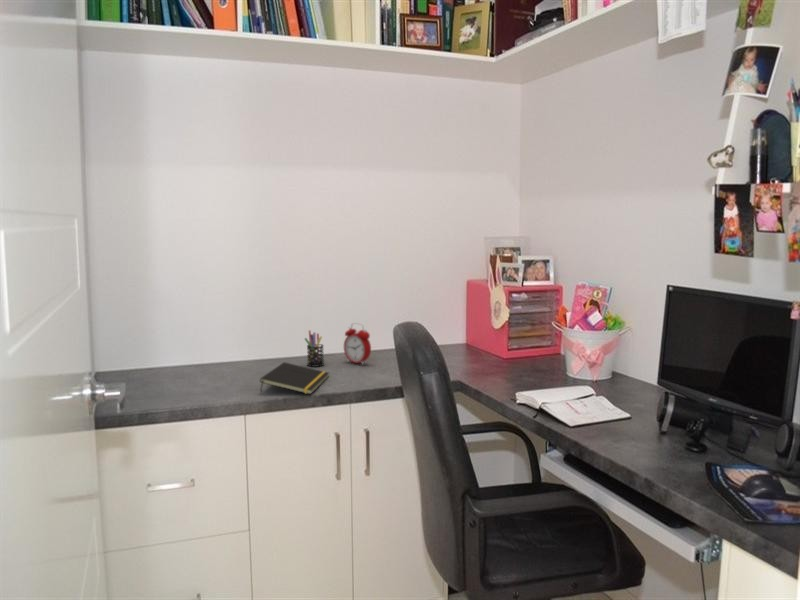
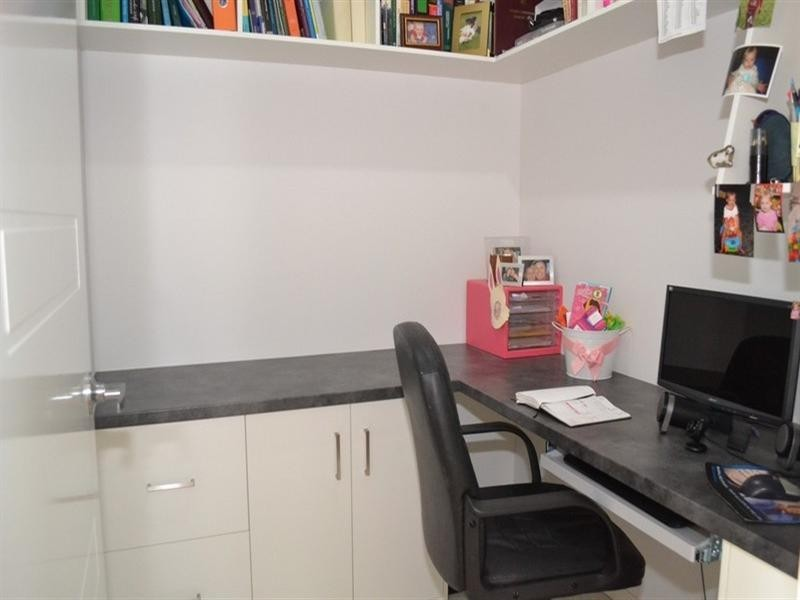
- alarm clock (357, 342)
- pen holder (313, 348)
- notepad (296, 377)
